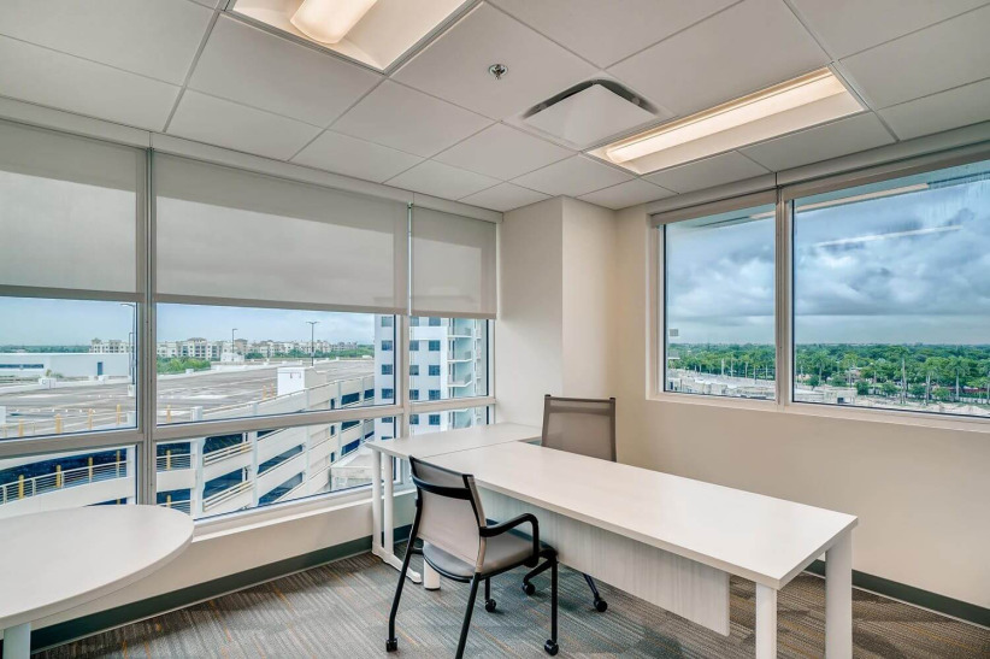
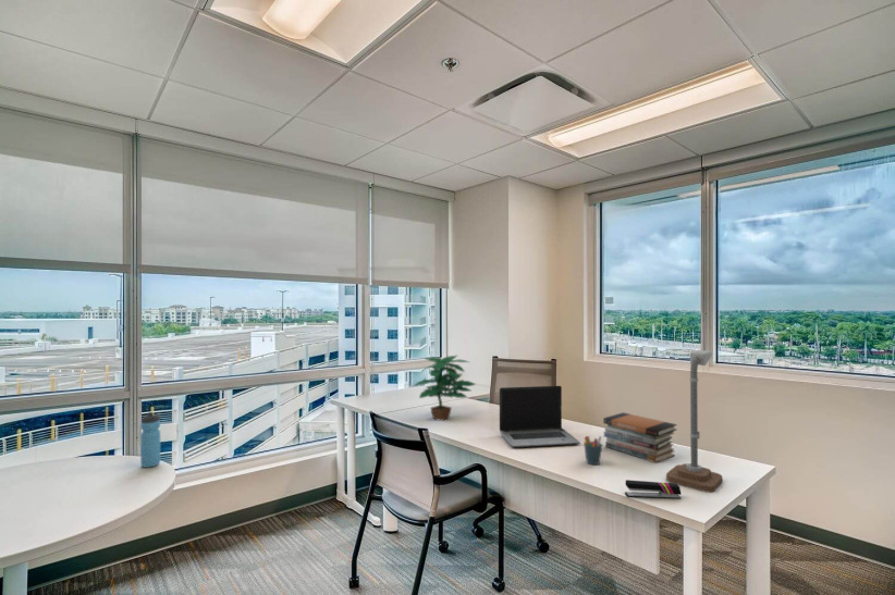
+ stapler (652, 488)
+ potted plant (444, 387)
+ laptop computer (538, 414)
+ desk lamp (697, 414)
+ pen holder (592, 448)
+ book stack (638, 435)
+ water bottle (150, 438)
